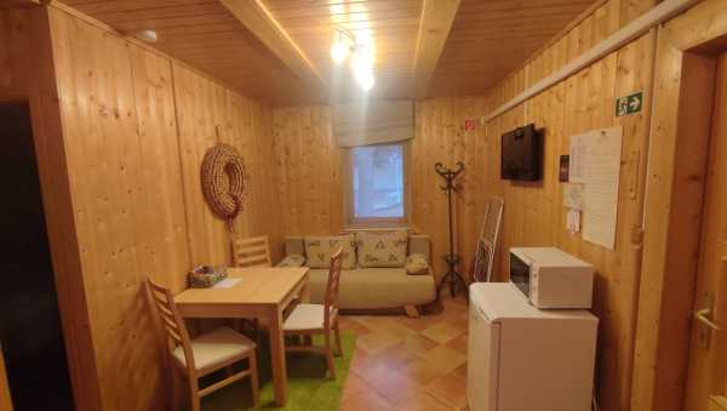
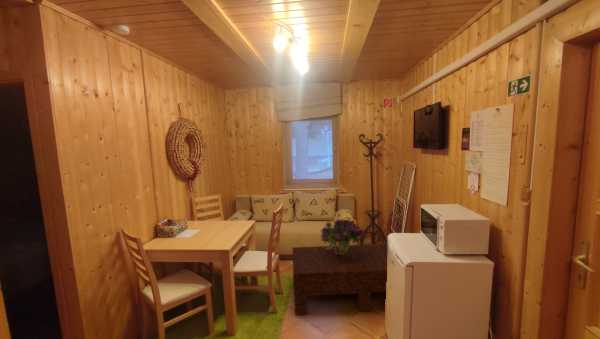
+ coffee table (357, 275)
+ bouquet (341, 236)
